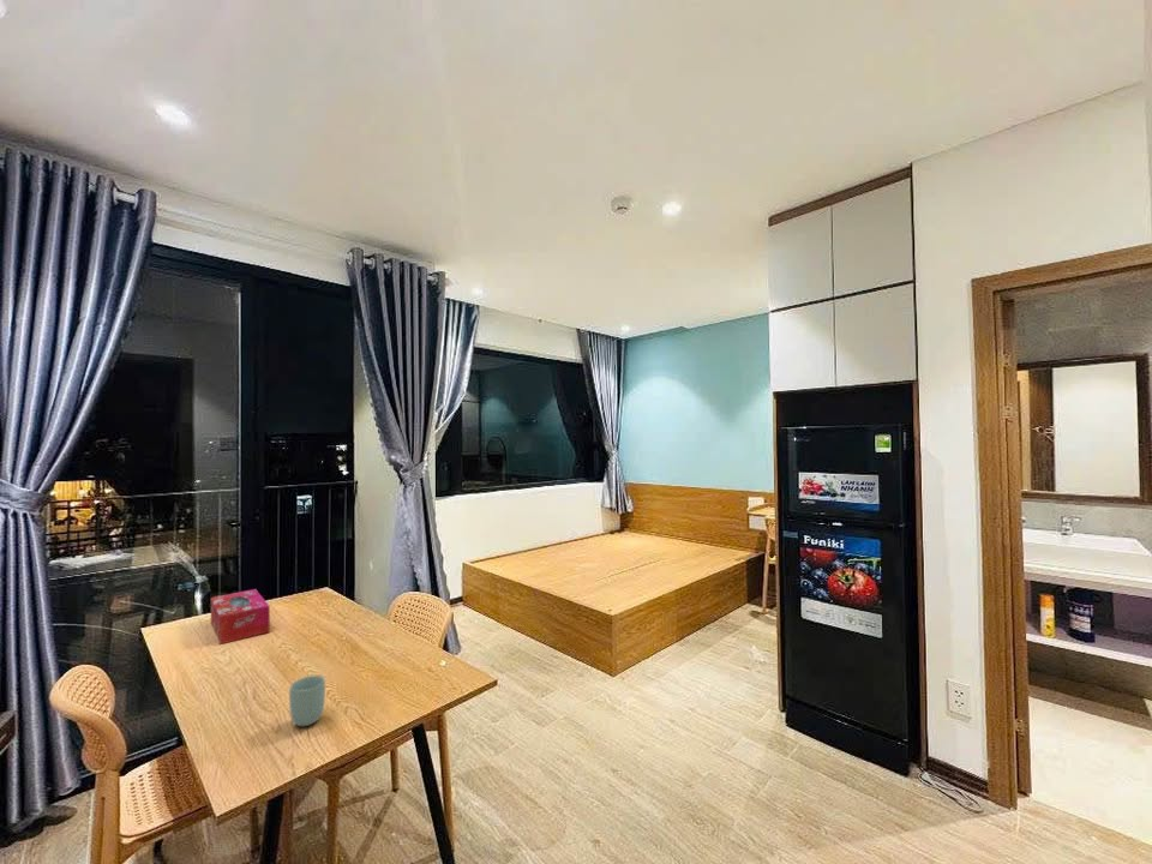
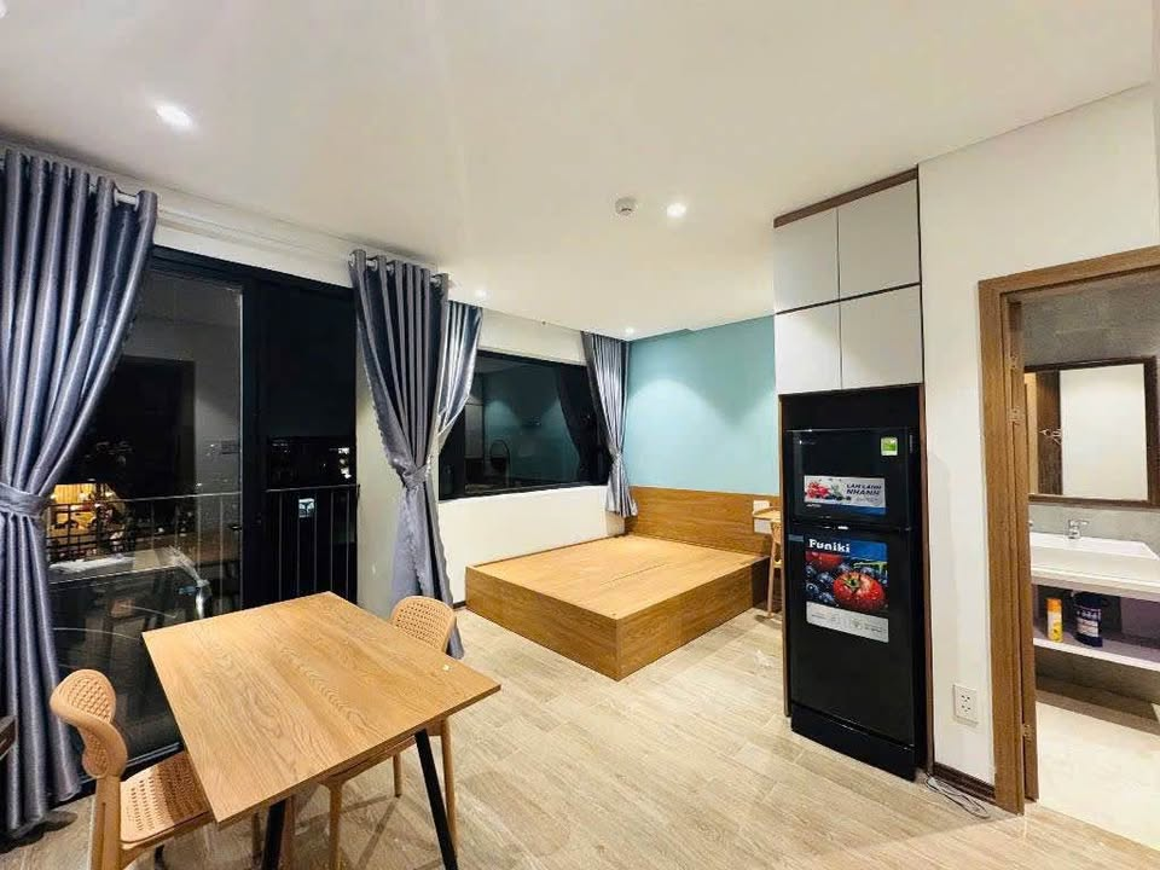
- cup (307, 702)
- tissue box (239, 614)
